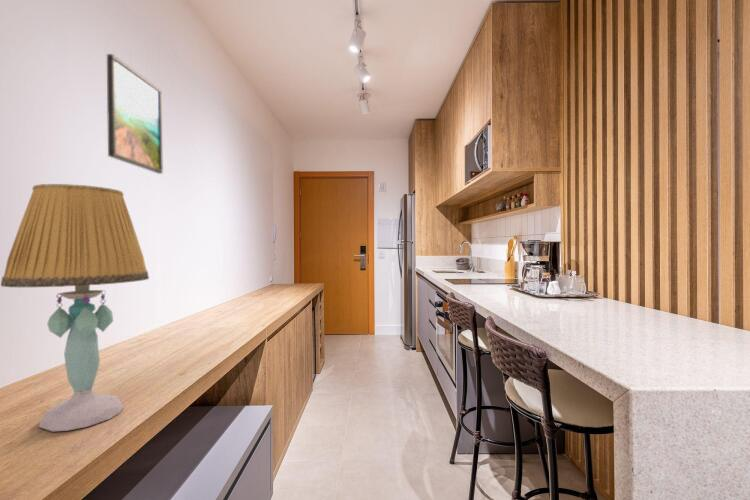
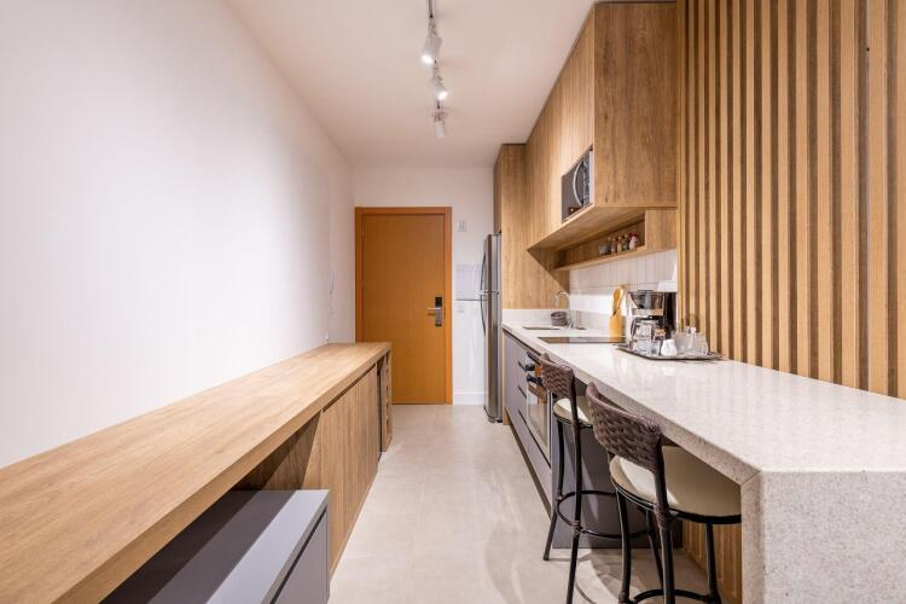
- table lamp (82, 302)
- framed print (137, 119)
